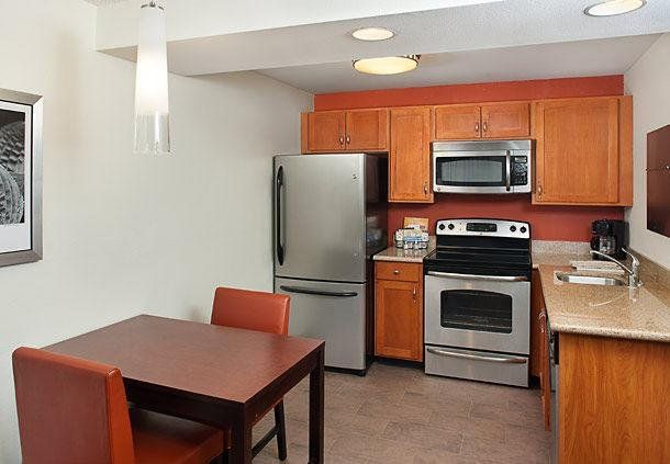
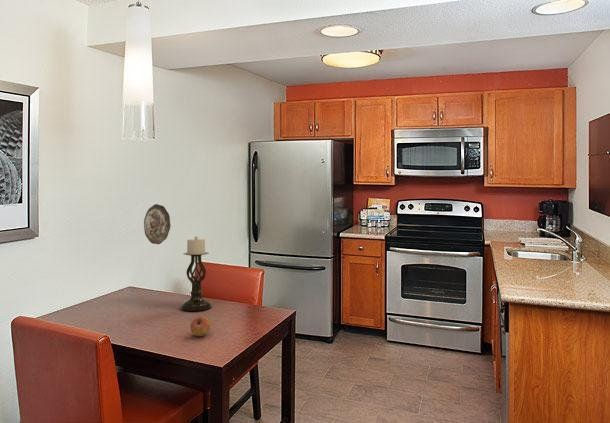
+ fruit (200, 326)
+ decorative plate (156, 224)
+ candle holder (197, 272)
